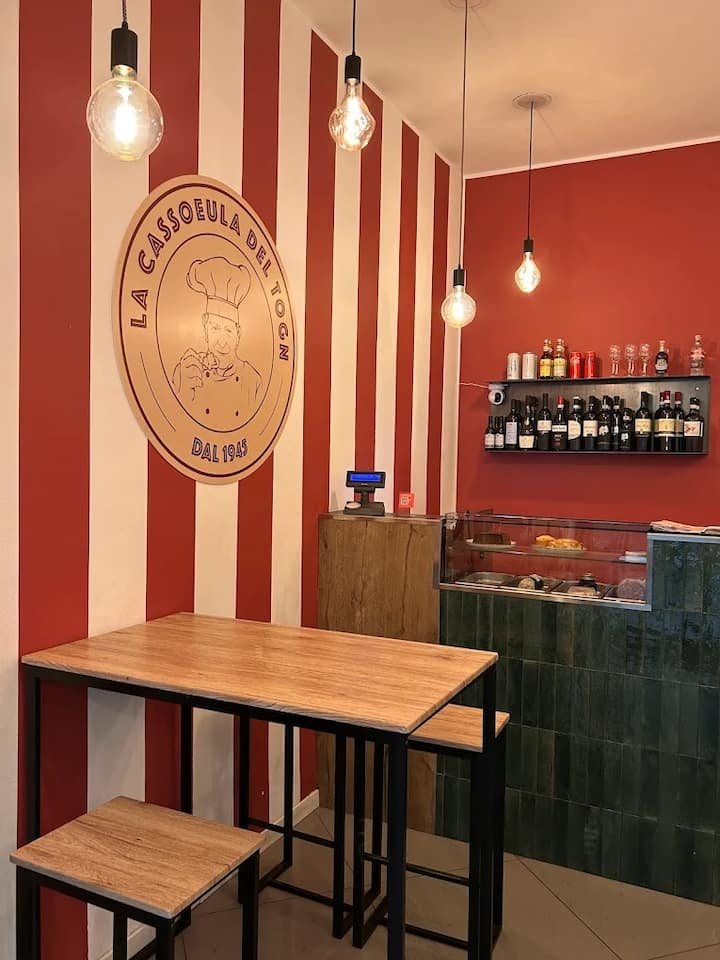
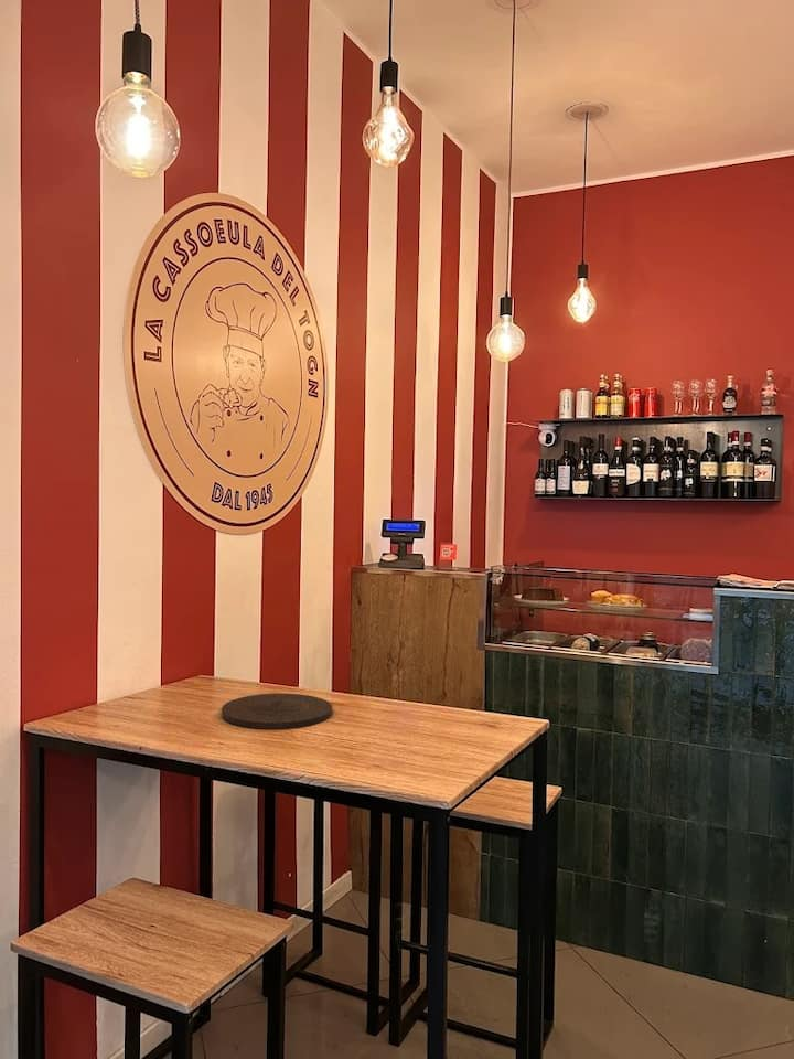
+ plate (277, 705)
